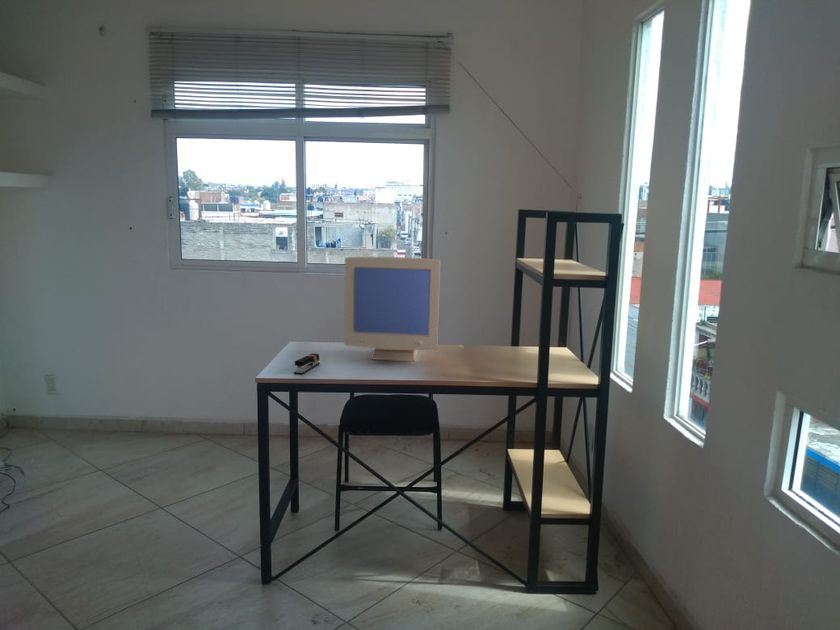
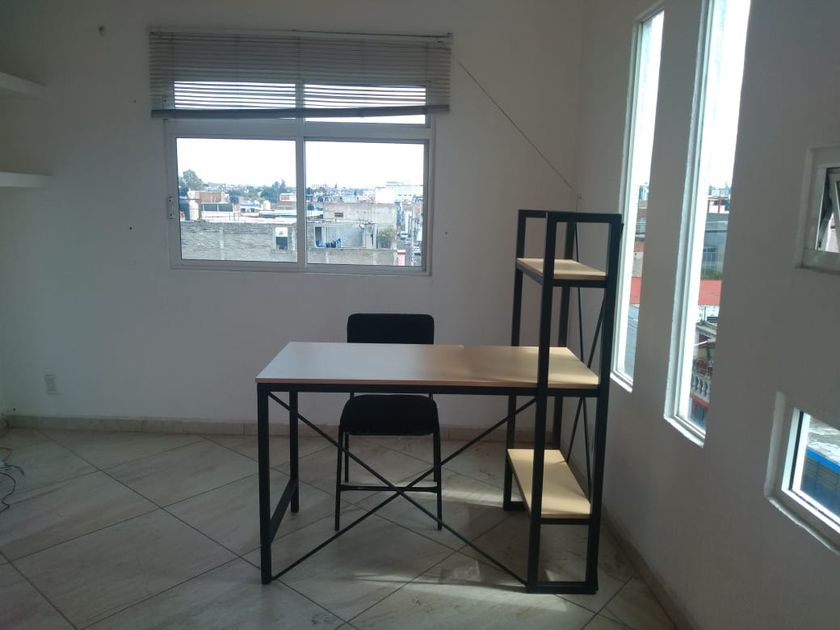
- stapler (307, 362)
- computer monitor (395, 306)
